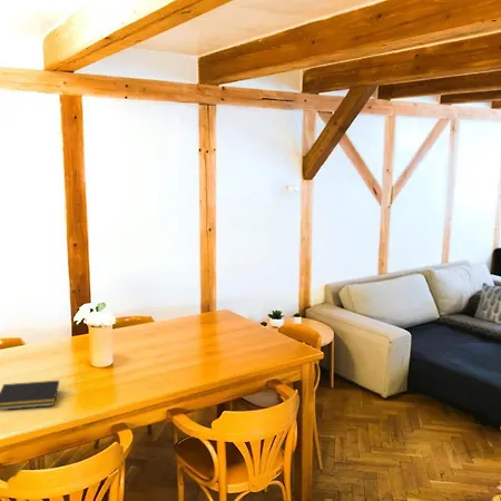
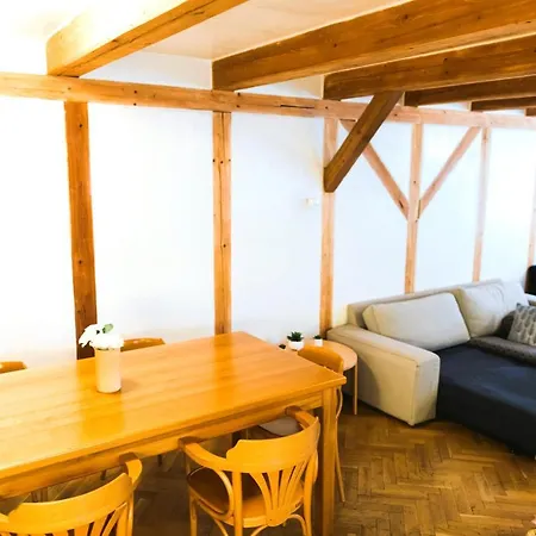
- notepad (28, 394)
